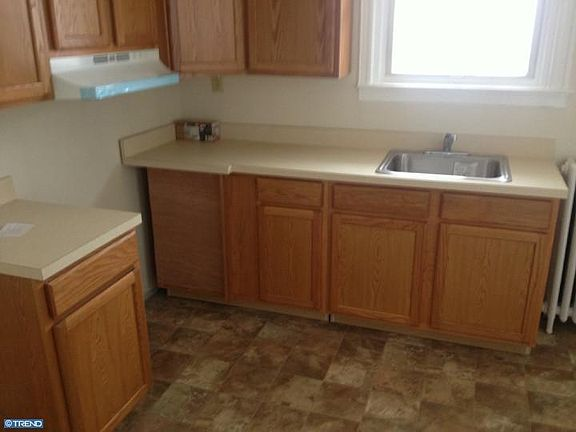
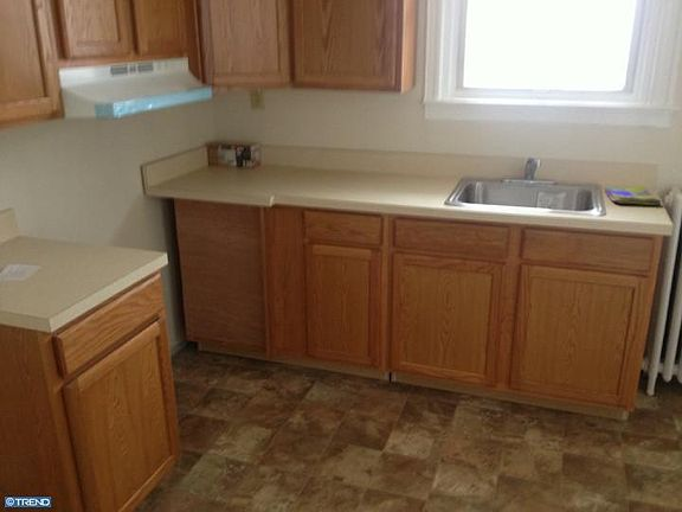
+ dish towel (630, 194)
